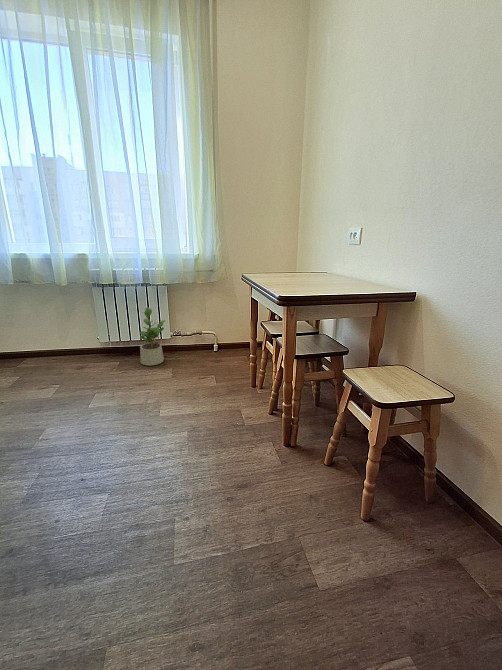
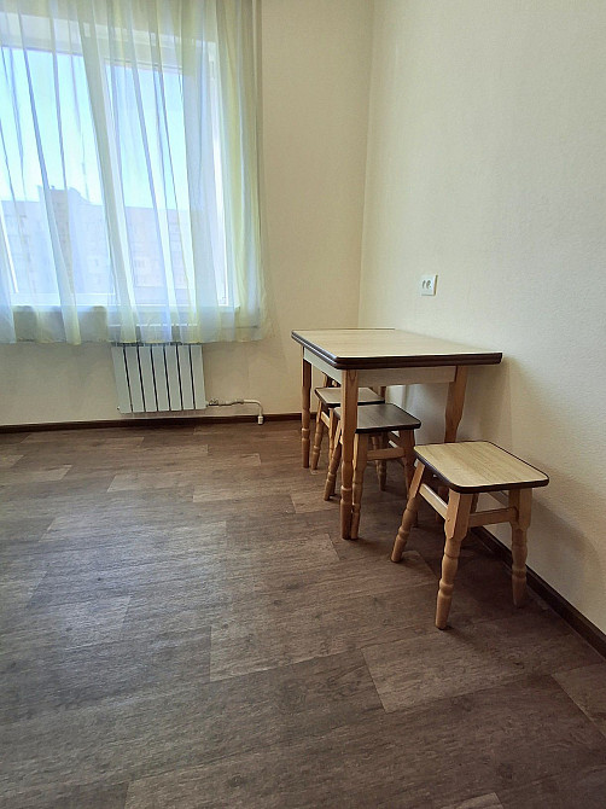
- potted plant (152, 334)
